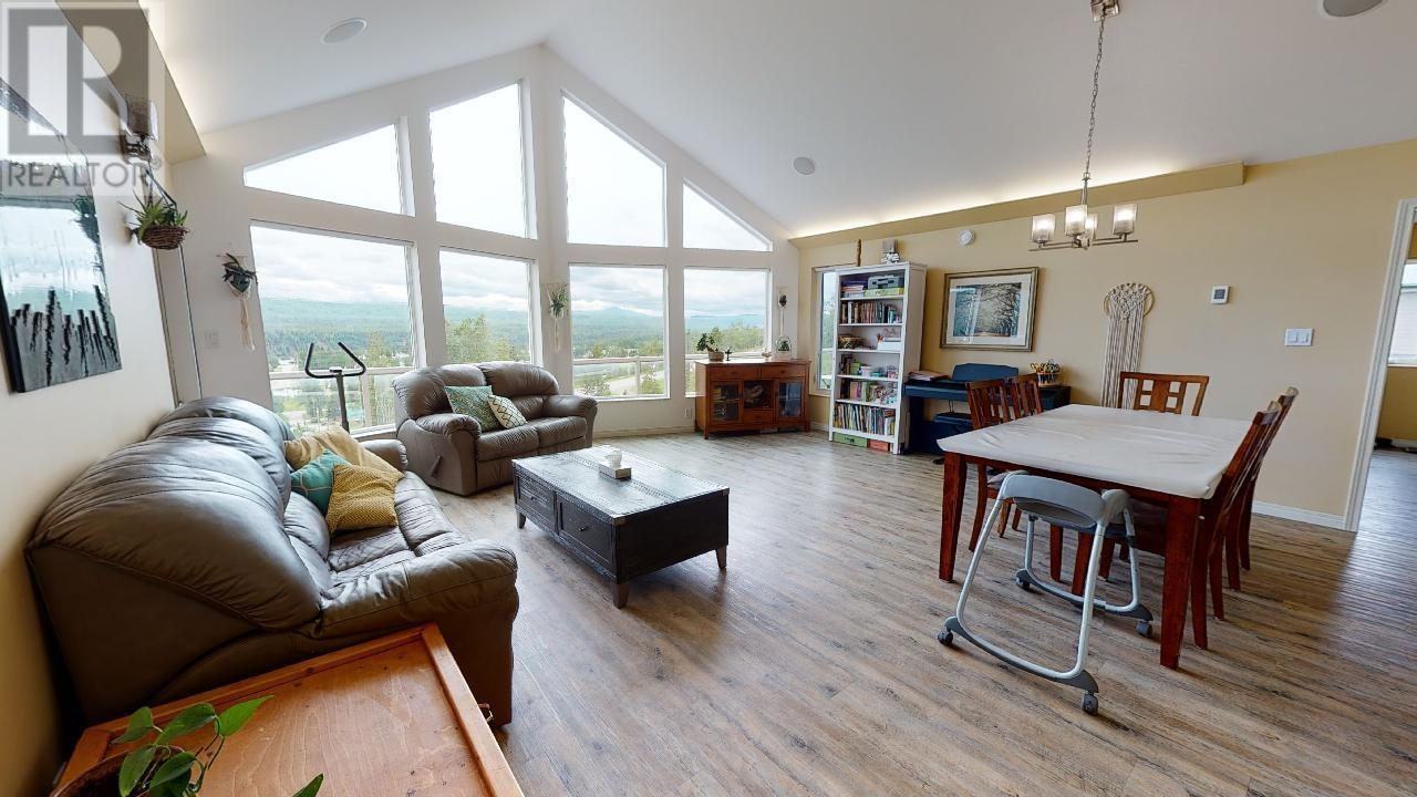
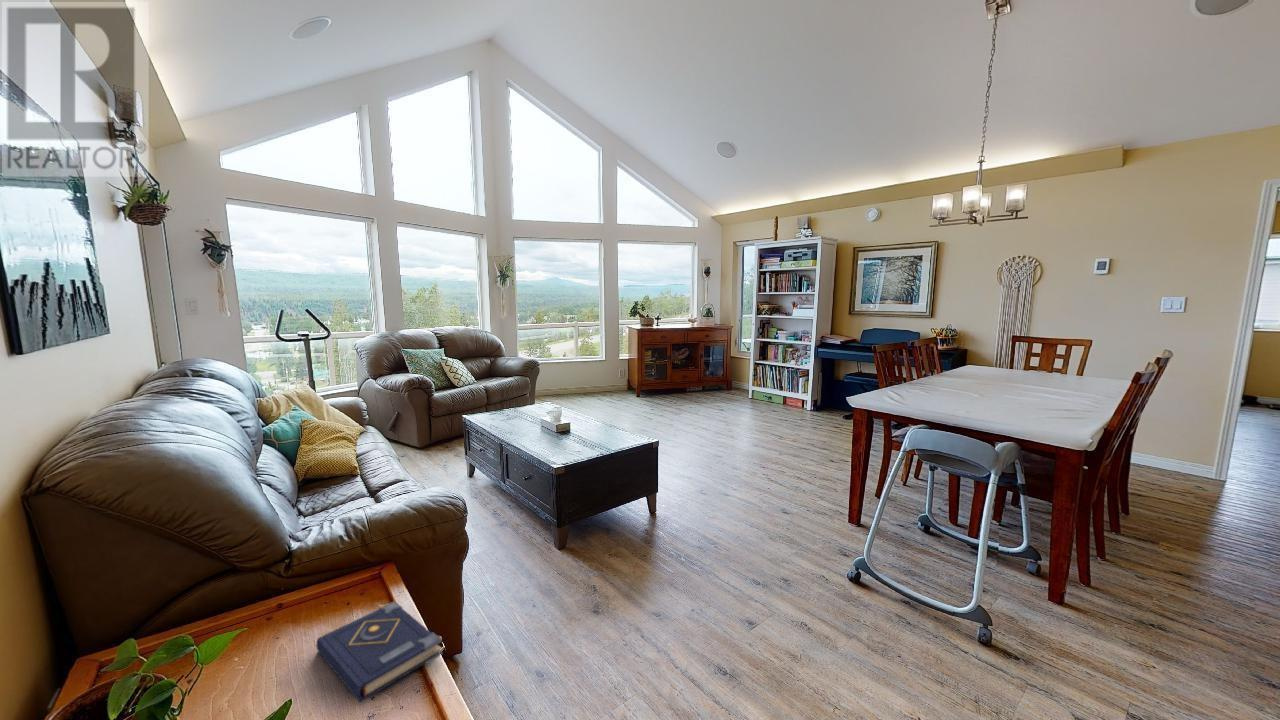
+ book (378, 646)
